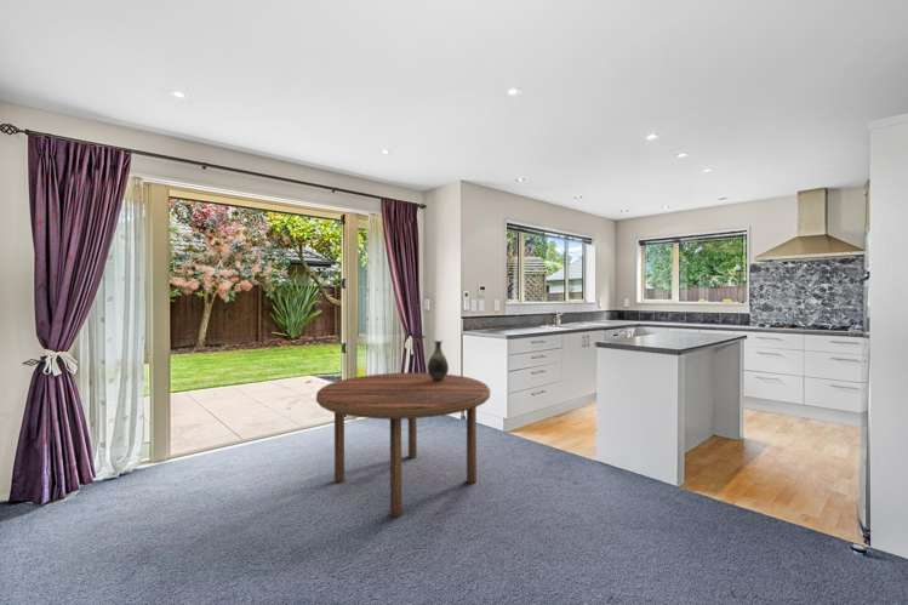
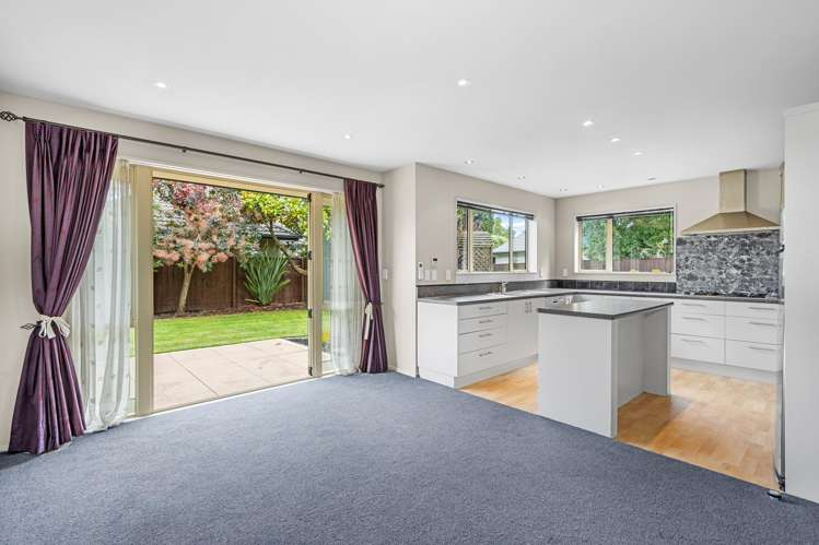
- dining table (409, 433)
- vase (438, 360)
